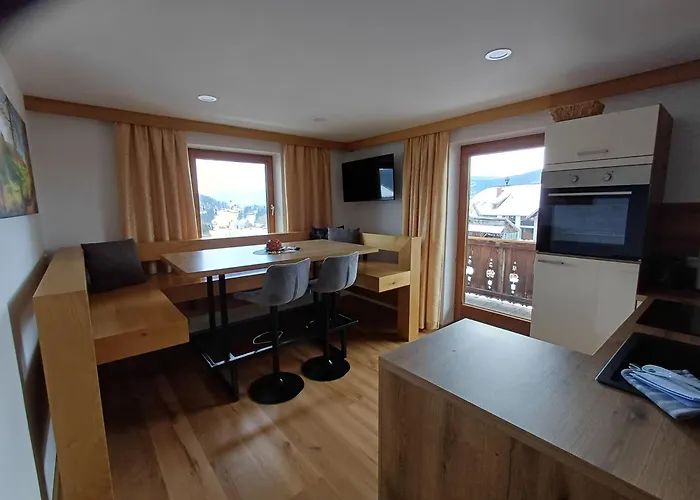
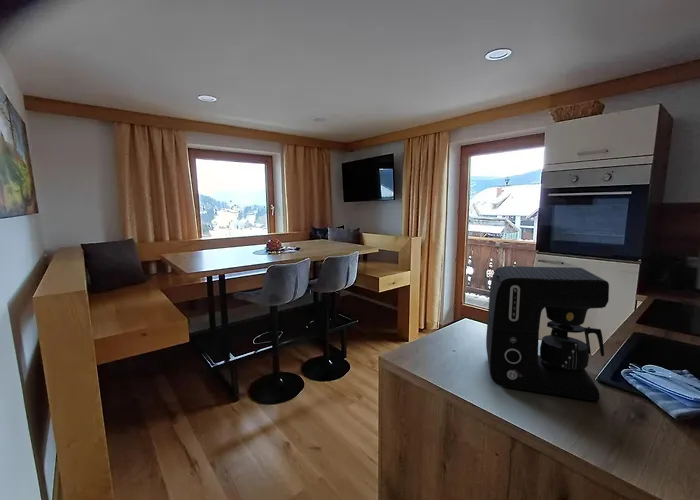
+ coffee maker (547, 325)
